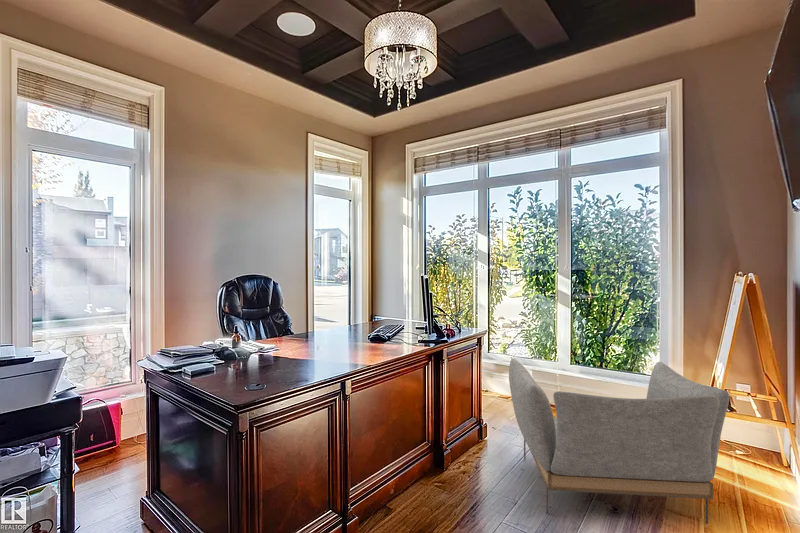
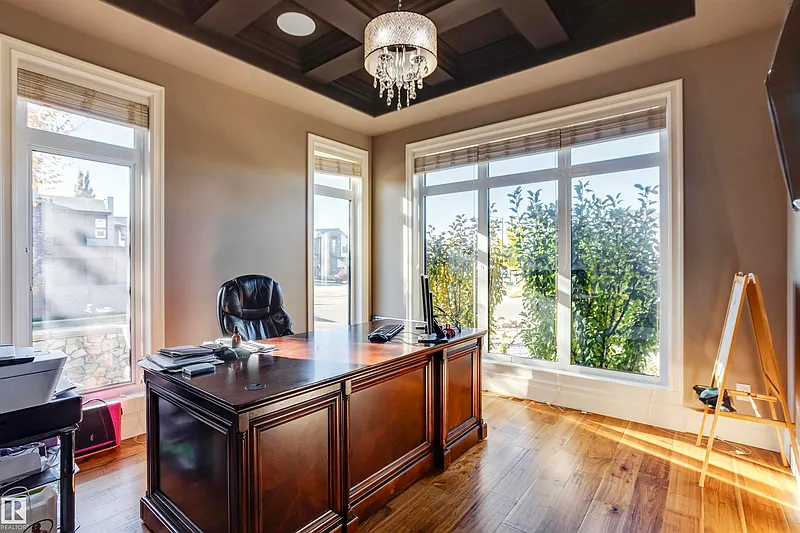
- armchair (607, 433)
